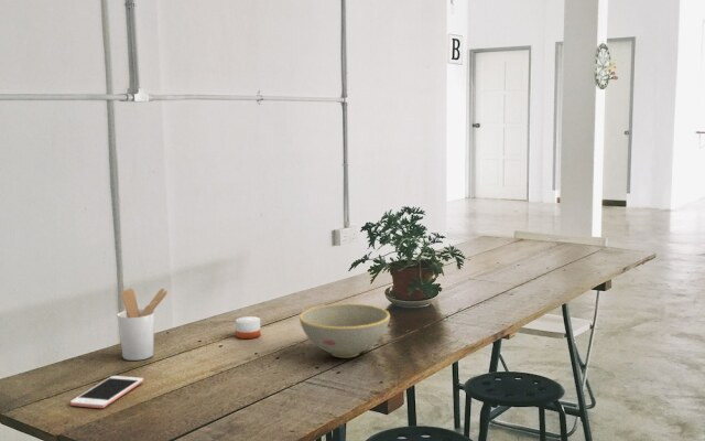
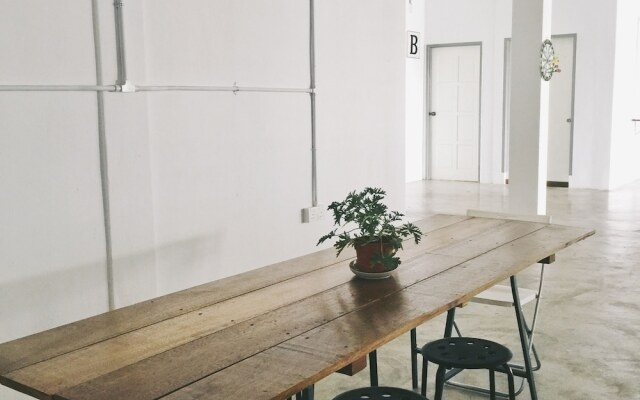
- bowl (345, 334)
- utensil holder (144, 322)
- cell phone (108, 390)
- candle (247, 319)
